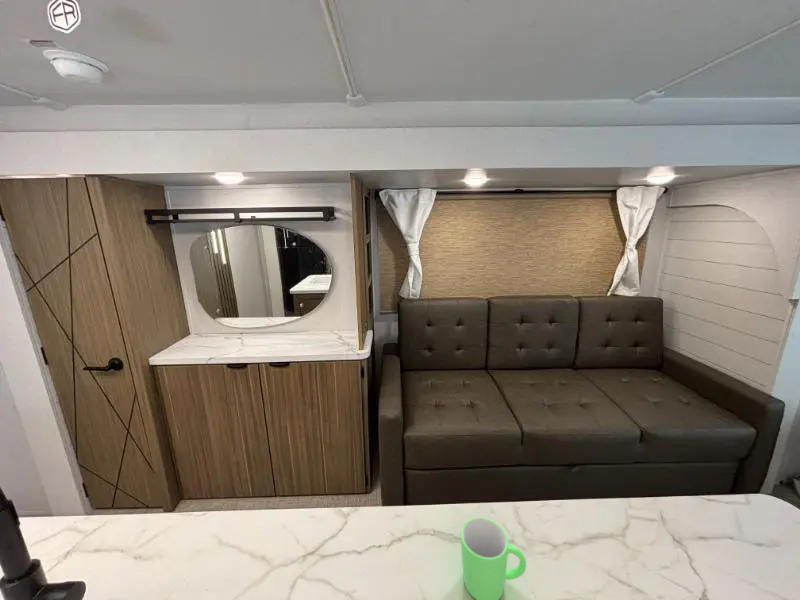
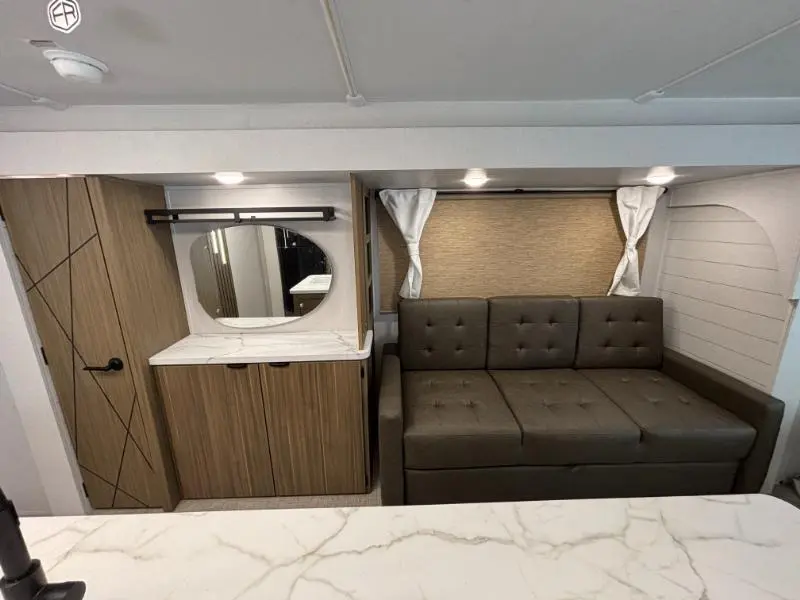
- mug (493, 561)
